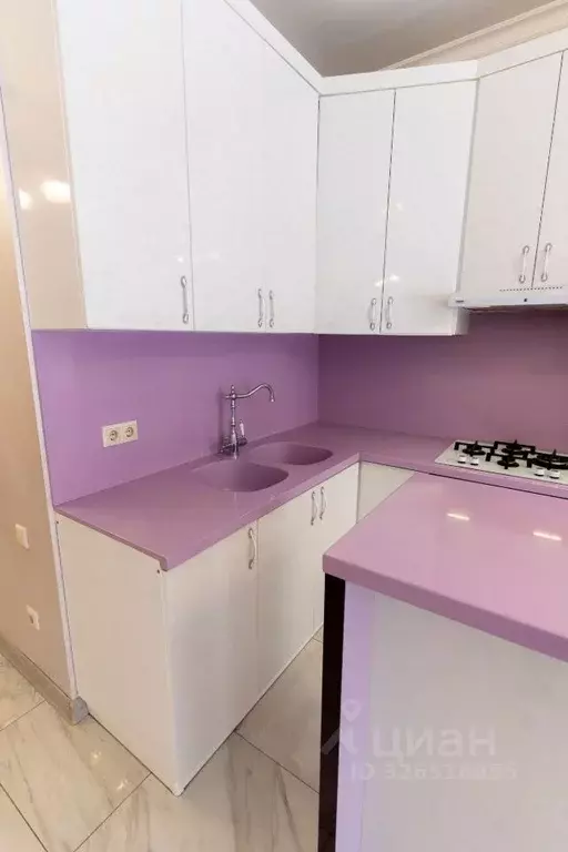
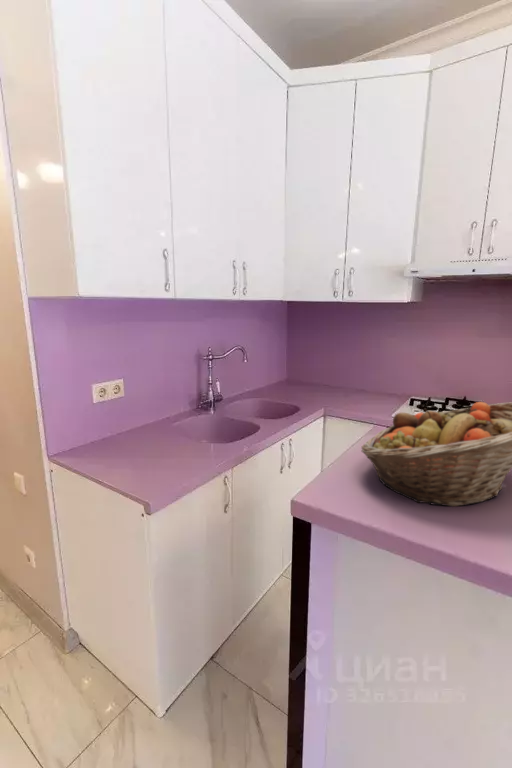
+ fruit basket (449, 441)
